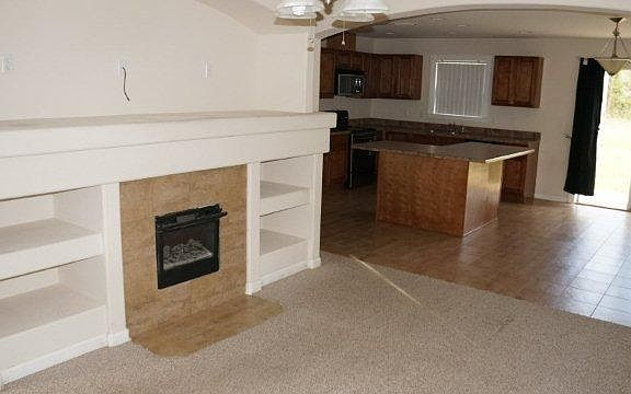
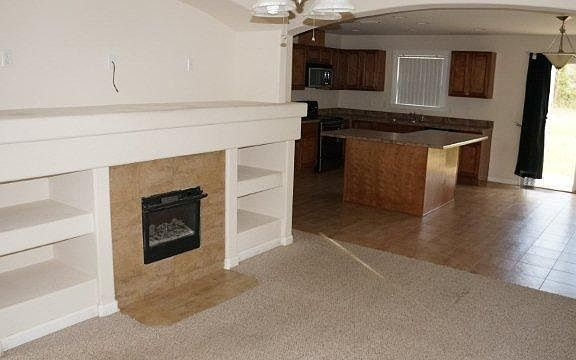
+ waste bin (527, 179)
